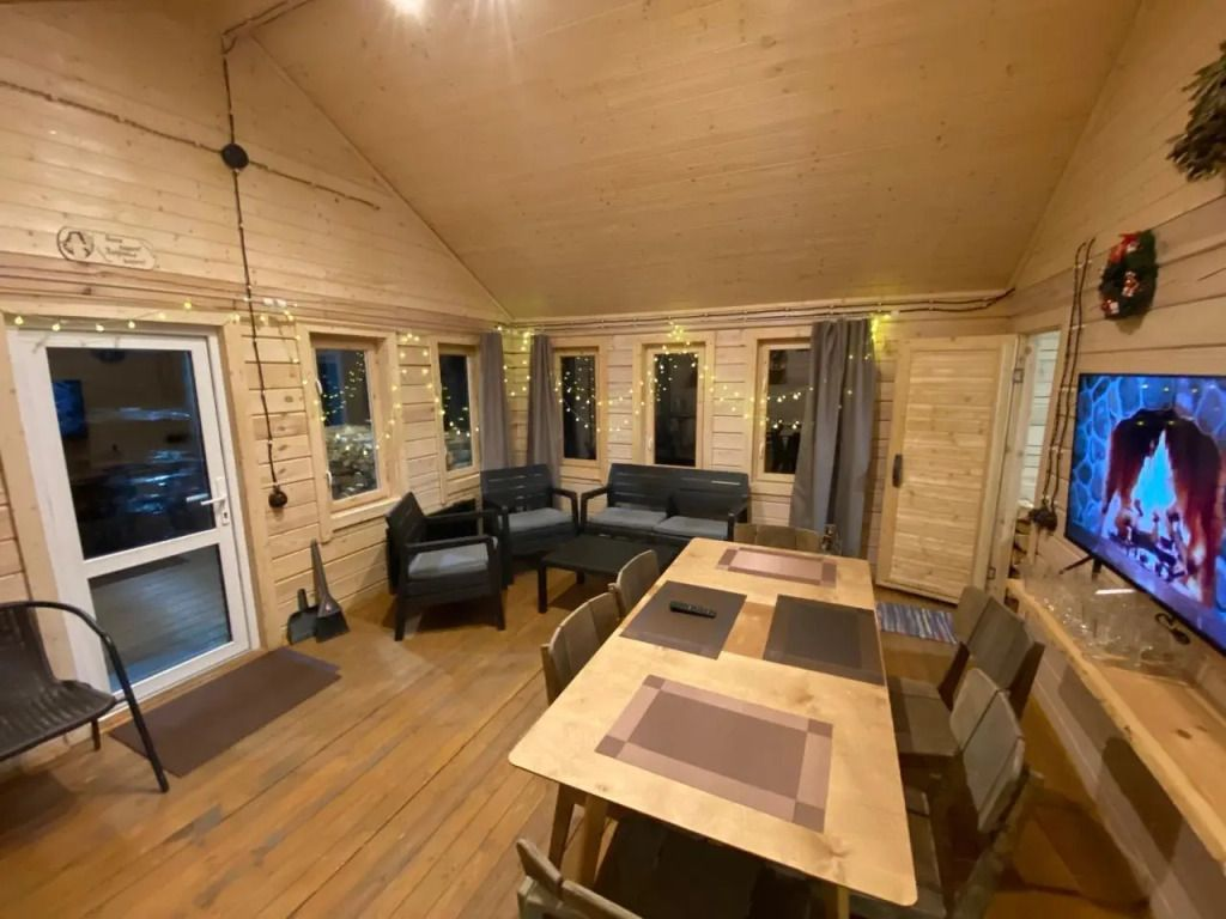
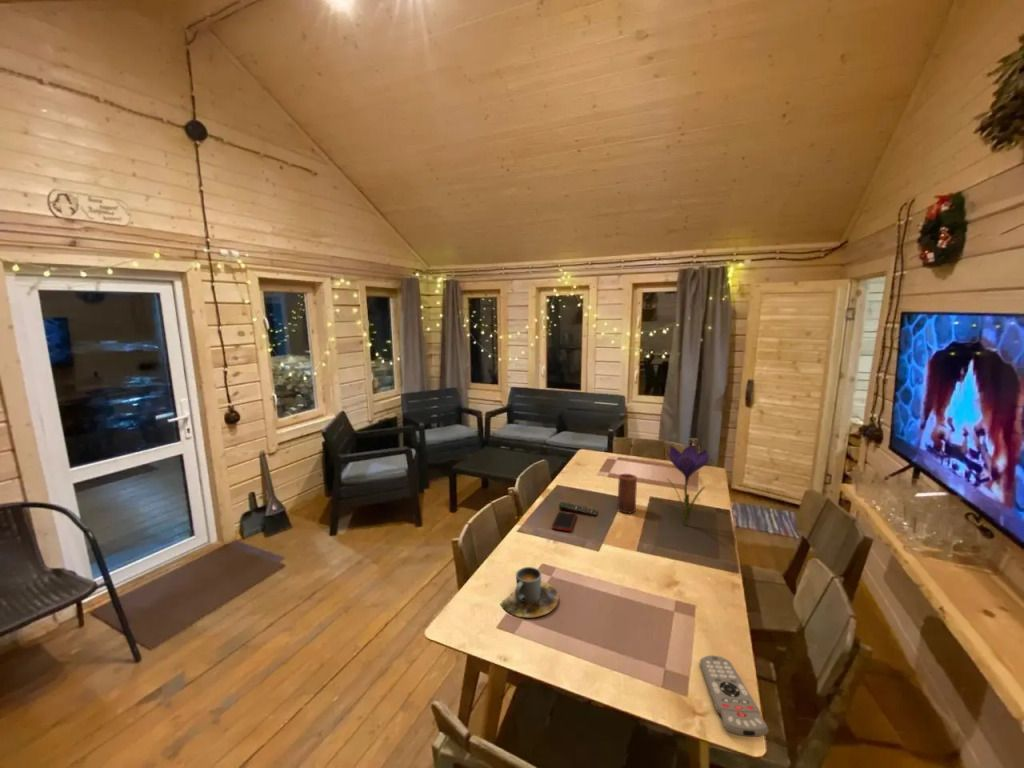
+ flower (685, 487)
+ remote control (728, 692)
+ cell phone (564, 521)
+ cup (528, 585)
+ candle (627, 493)
